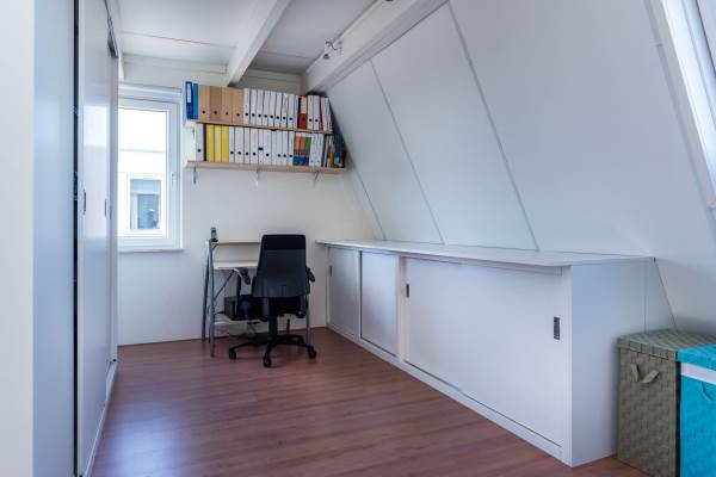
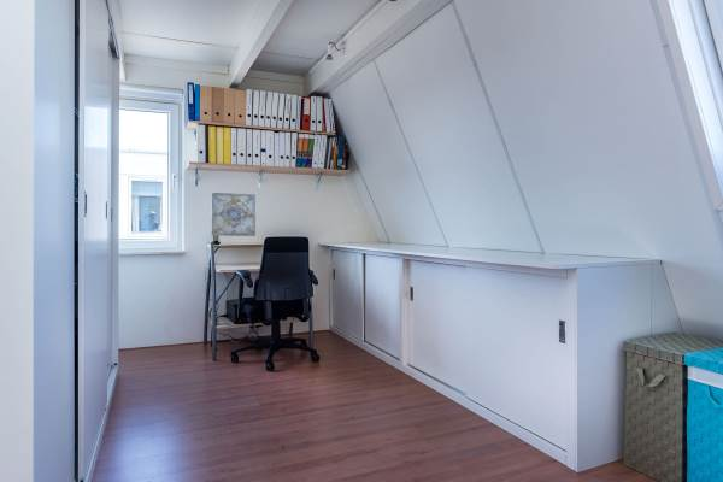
+ wall art (233, 214)
